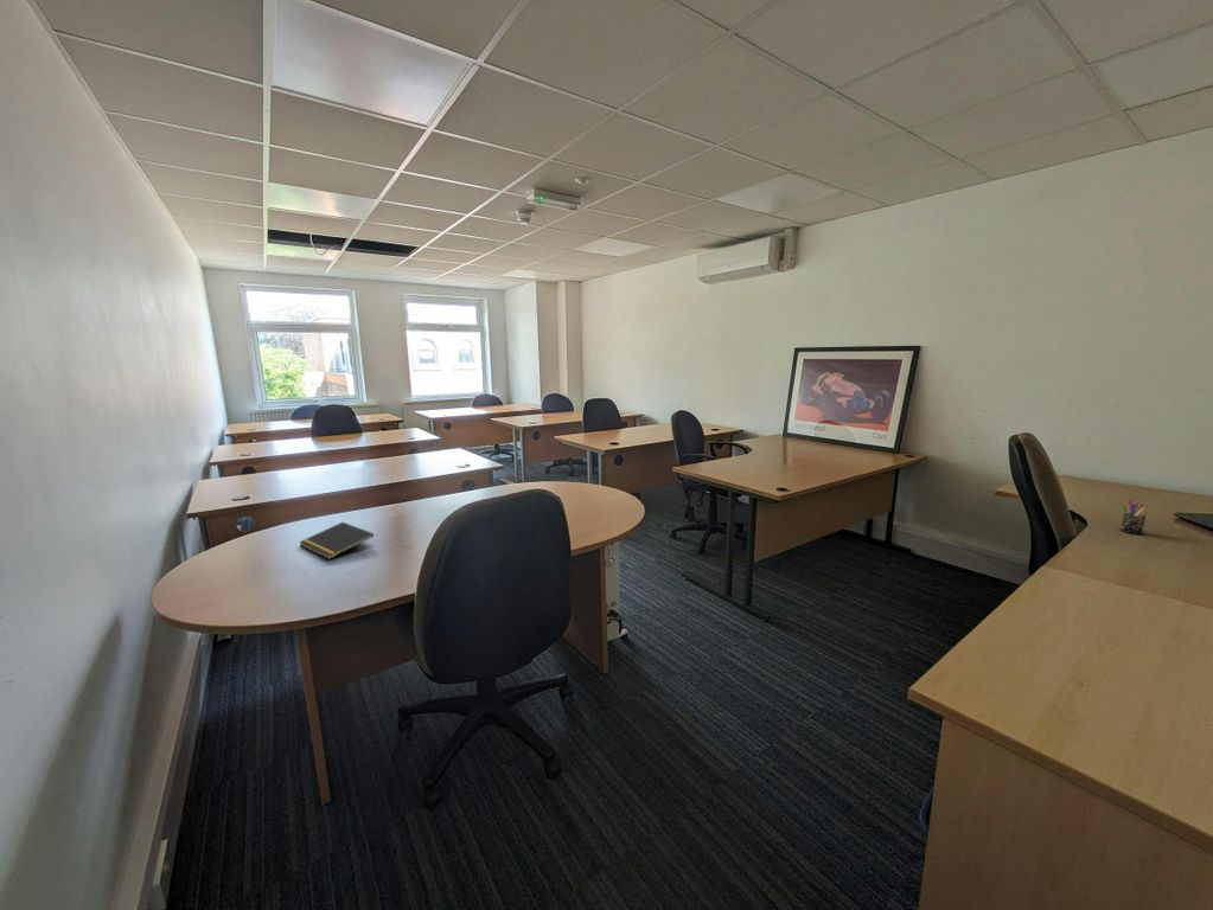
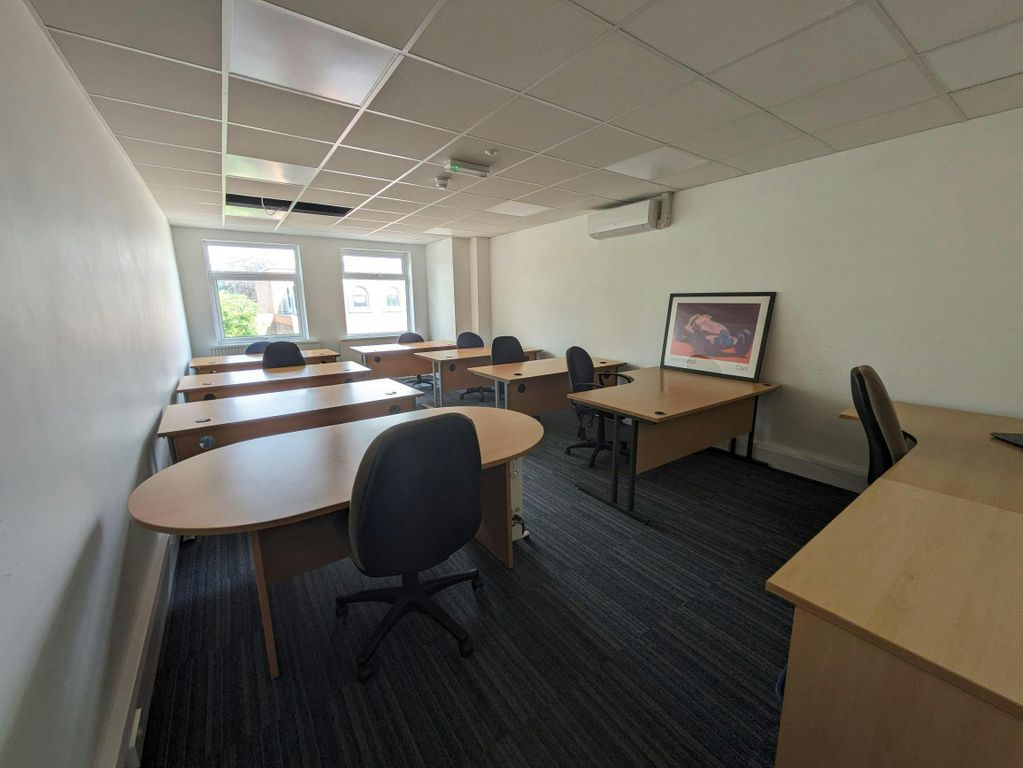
- pen holder (1131, 515)
- notepad (336, 539)
